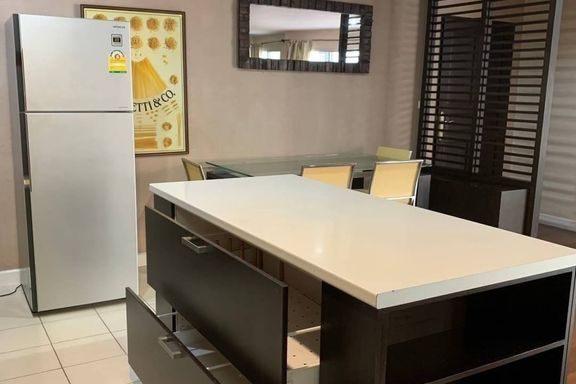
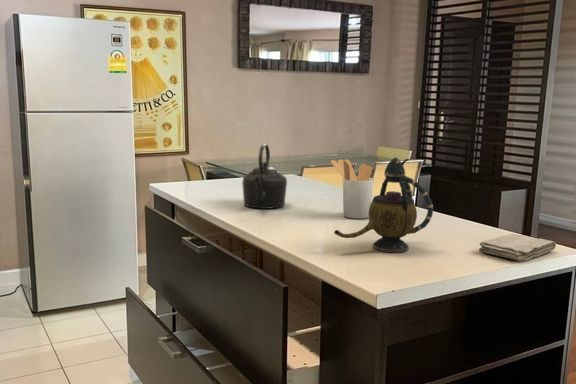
+ teapot (380, 203)
+ kettle (262, 176)
+ washcloth (517, 245)
+ utensil holder (351, 187)
